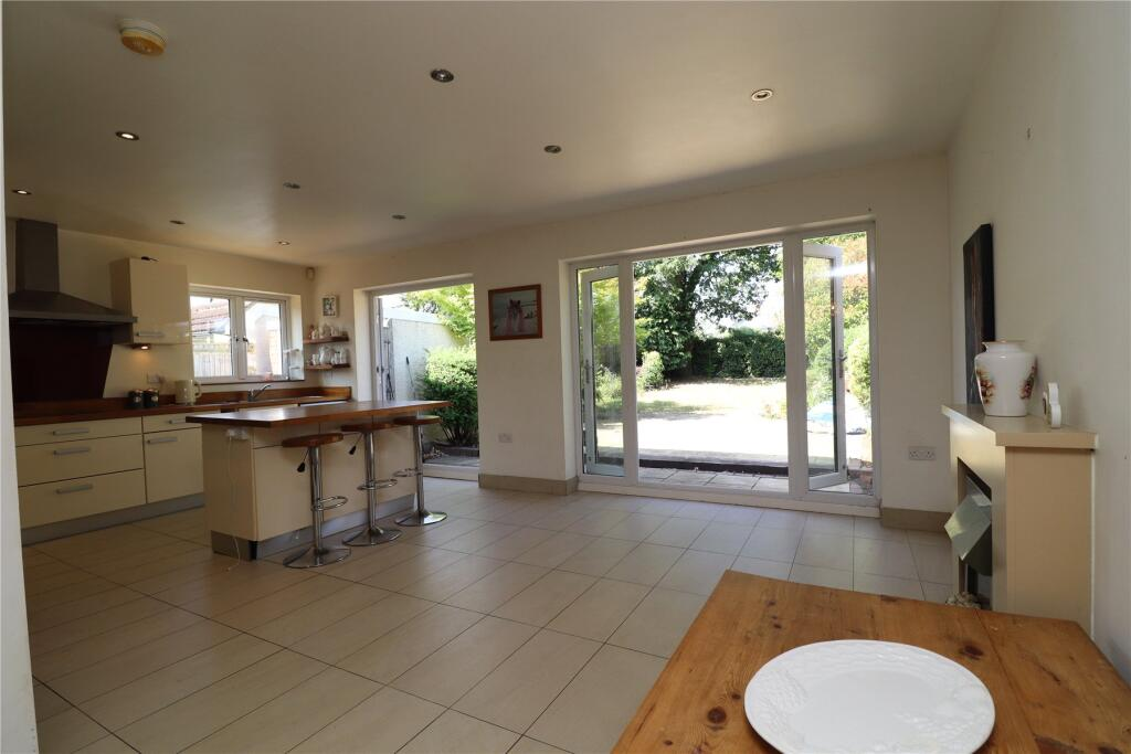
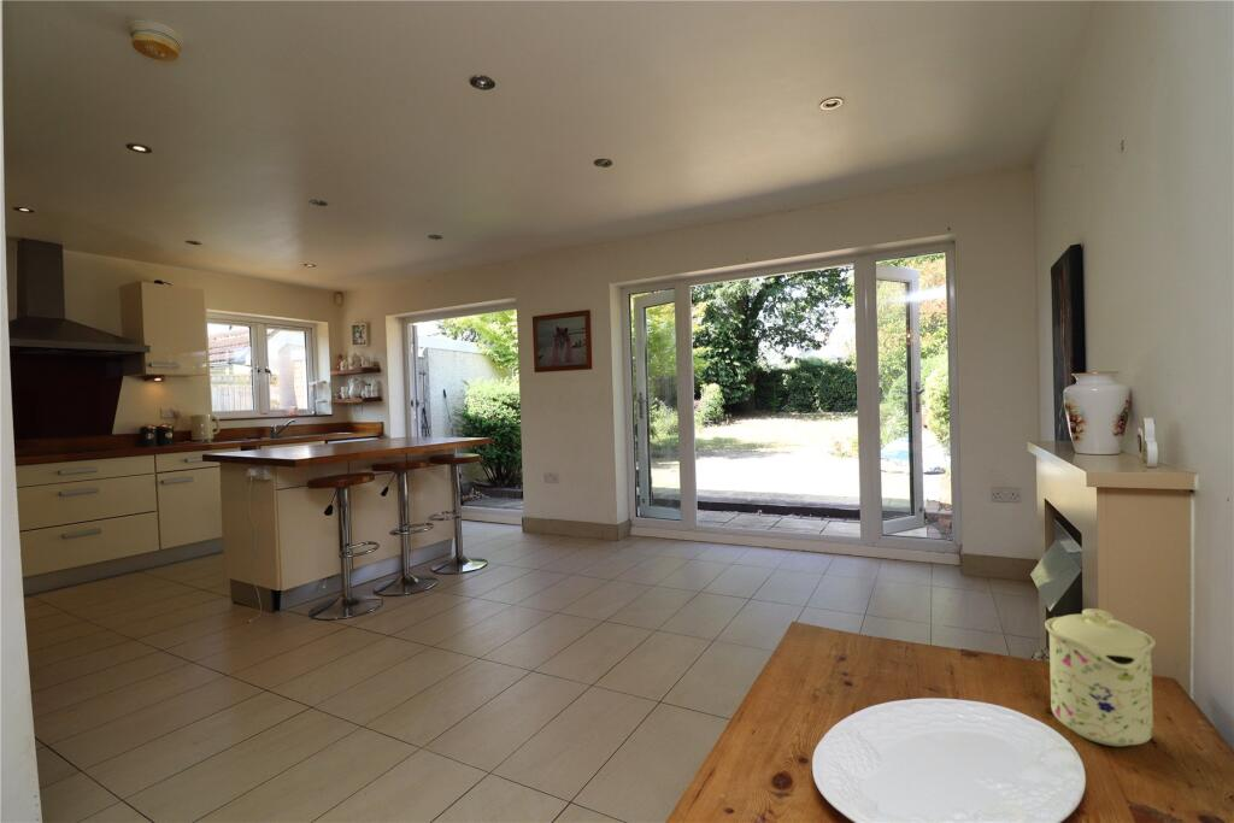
+ mug (1095, 669)
